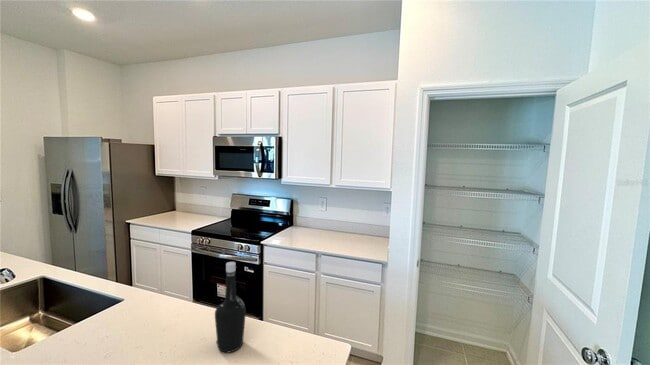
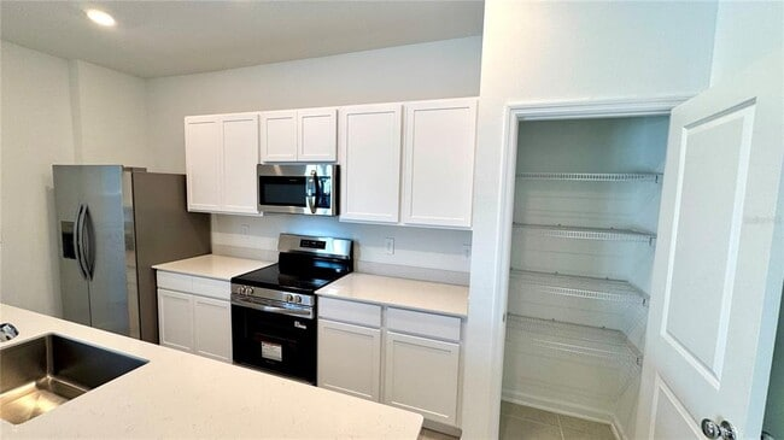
- bottle (230, 304)
